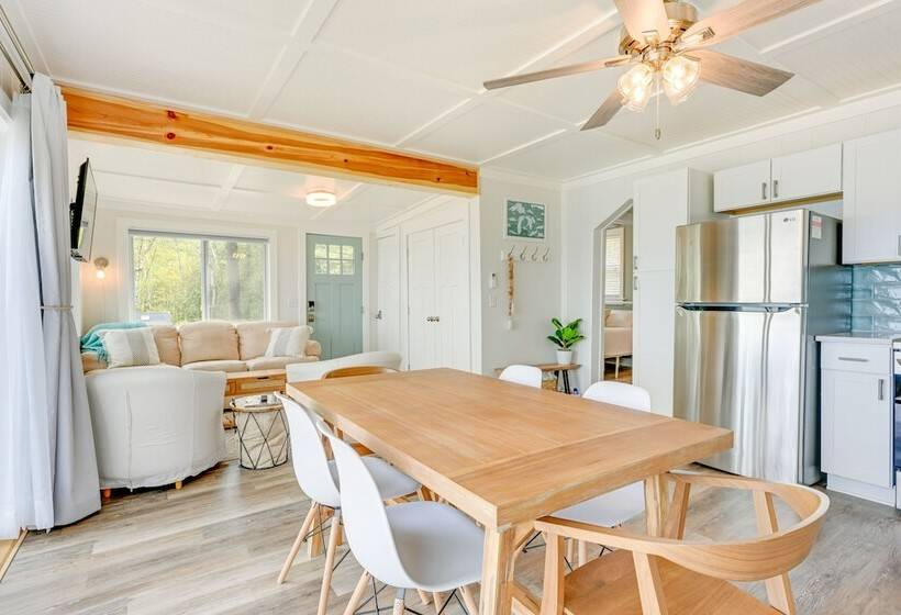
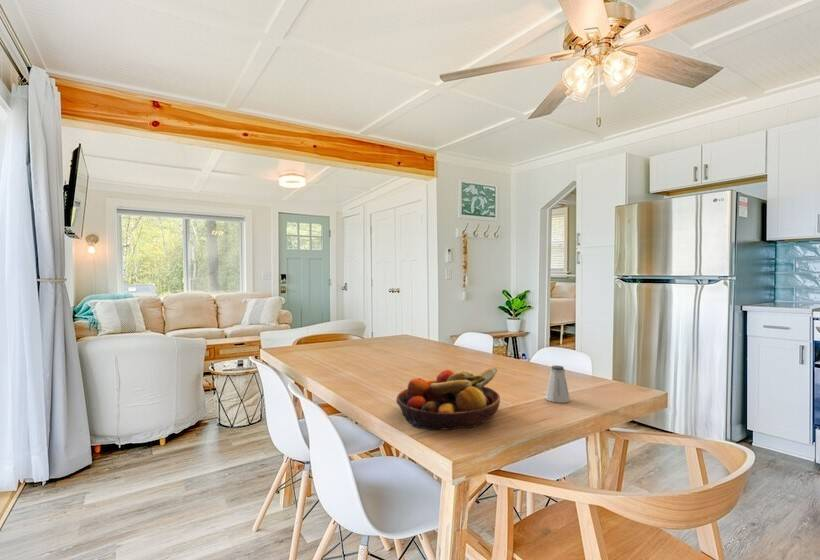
+ saltshaker (557, 382)
+ fruit bowl (448, 391)
